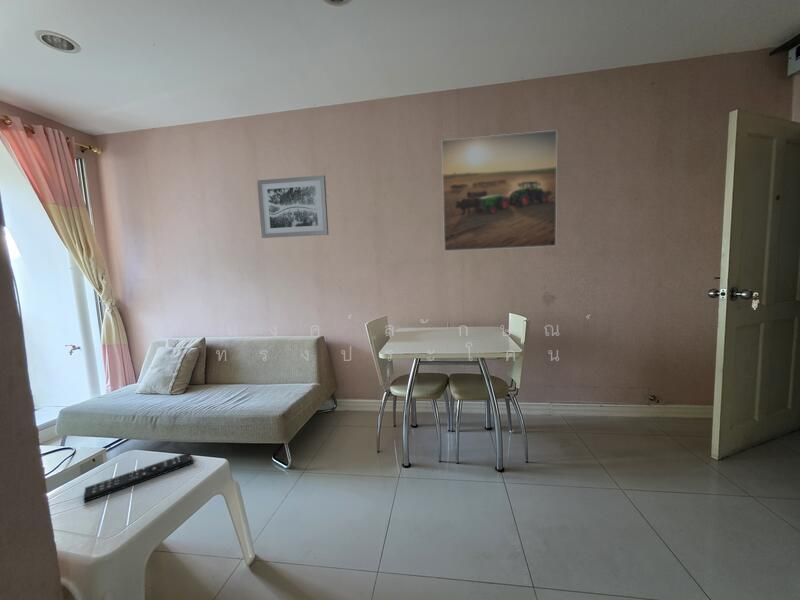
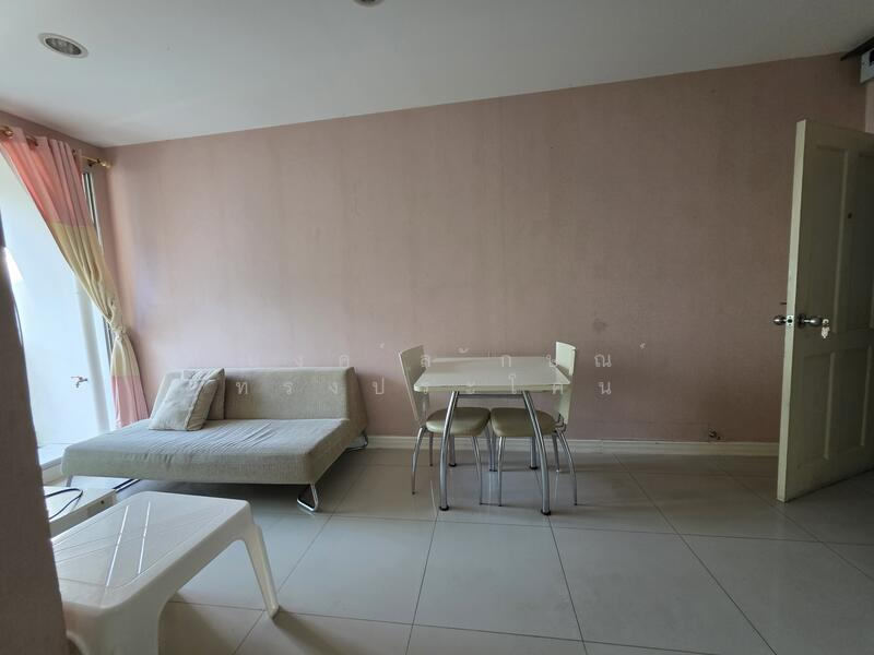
- remote control (143, 473)
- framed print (498, 193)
- wall art (292, 207)
